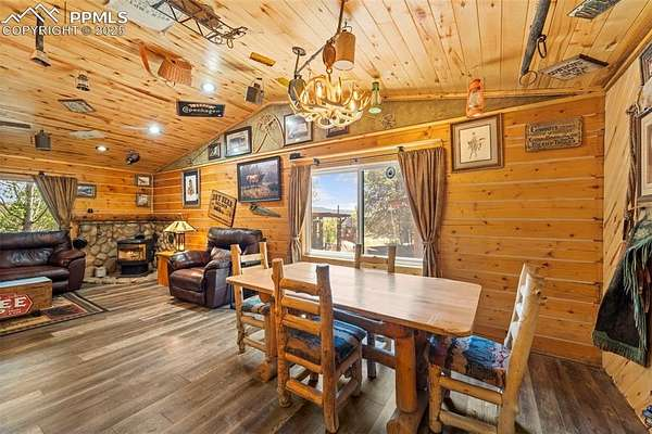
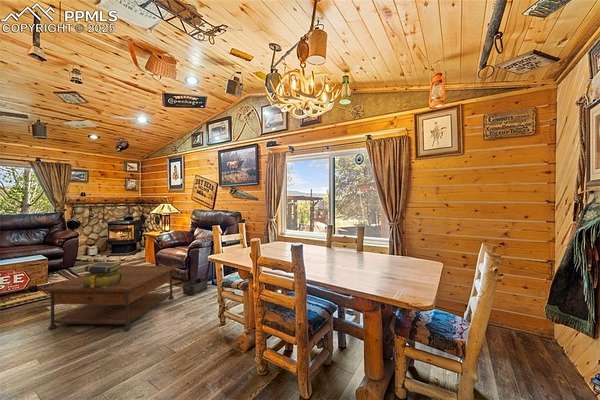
+ stack of books (103, 273)
+ storage bin (195, 286)
+ coffee table (119, 293)
